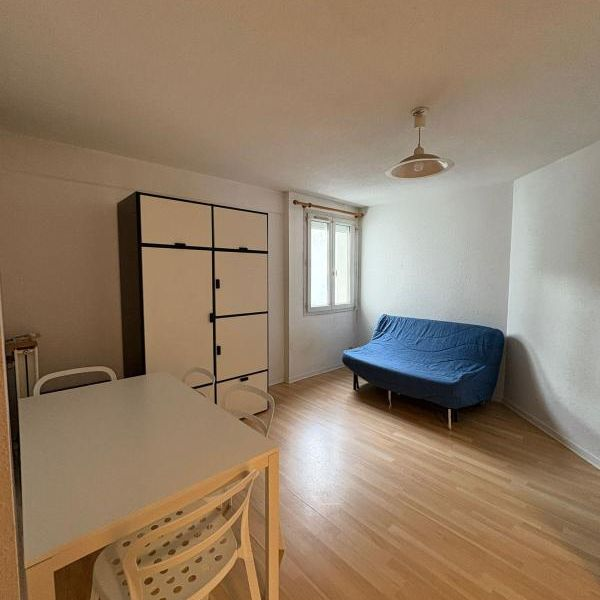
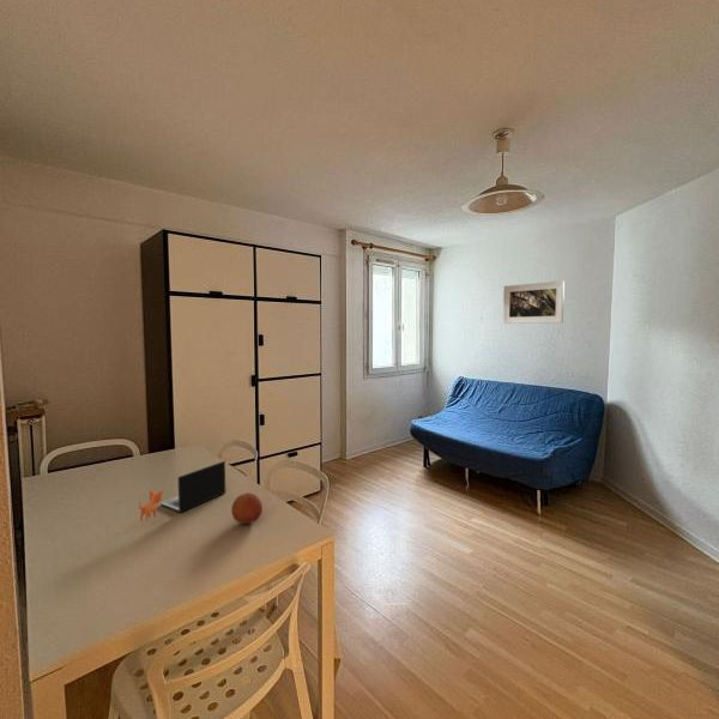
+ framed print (531, 303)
+ laptop (188, 489)
+ fruit (247, 507)
